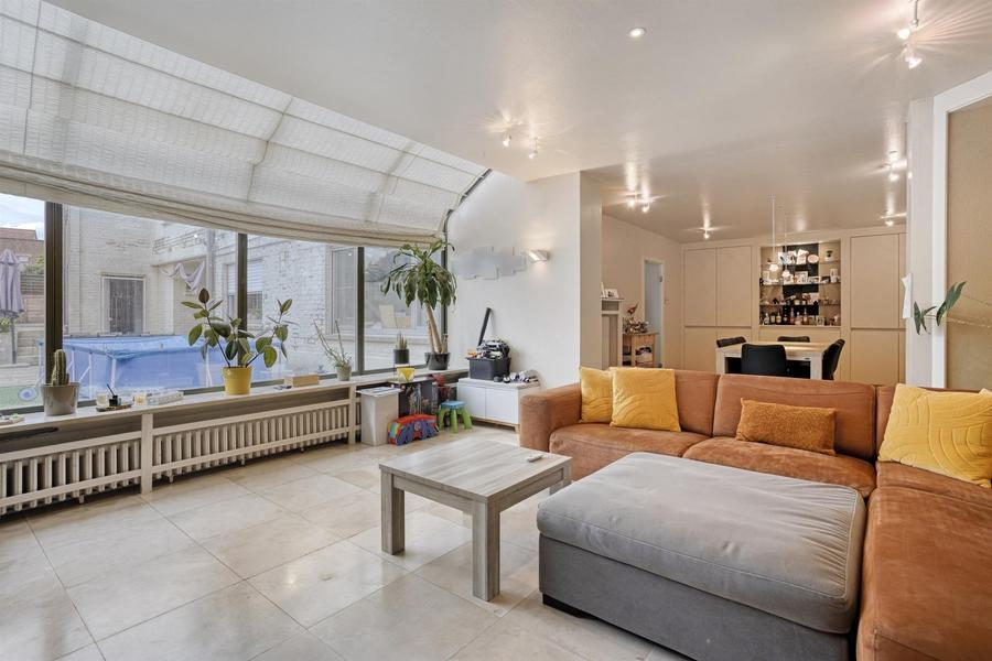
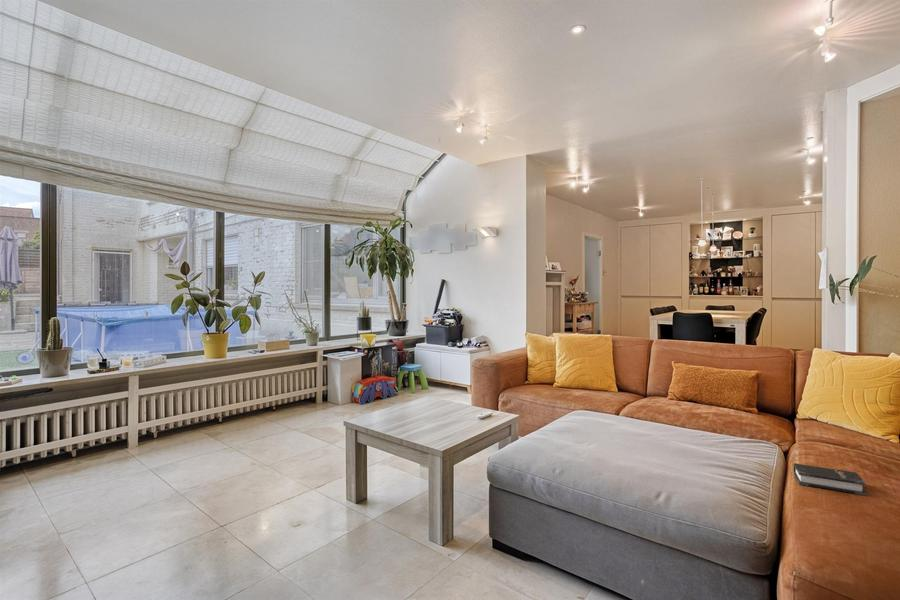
+ hardback book (827, 477)
